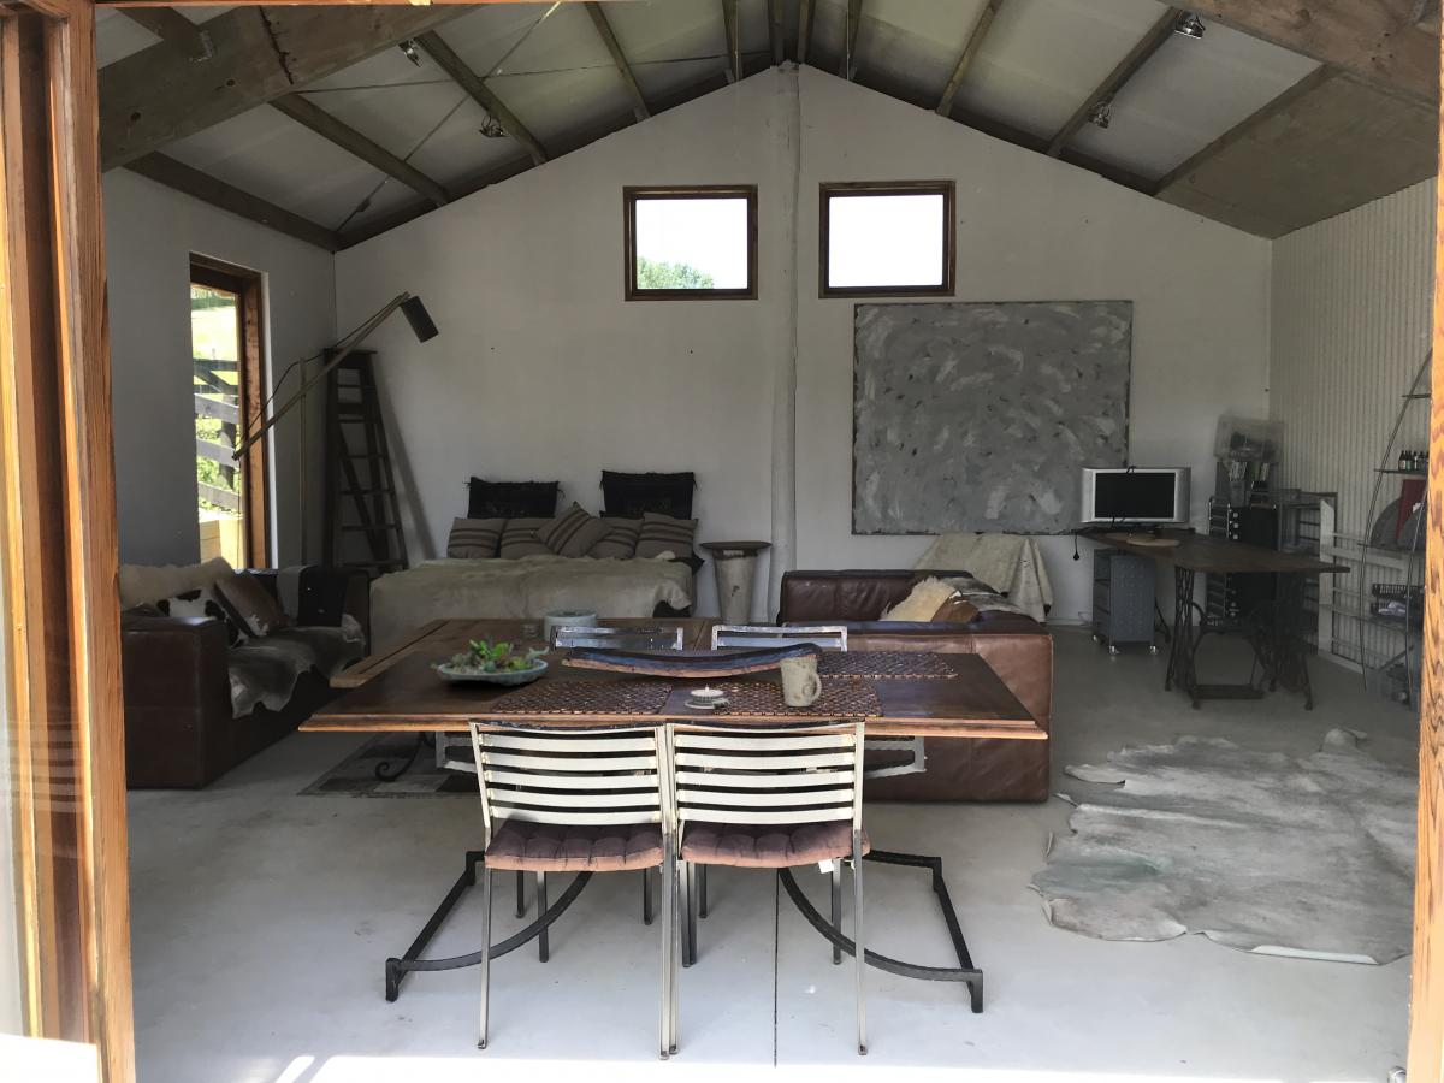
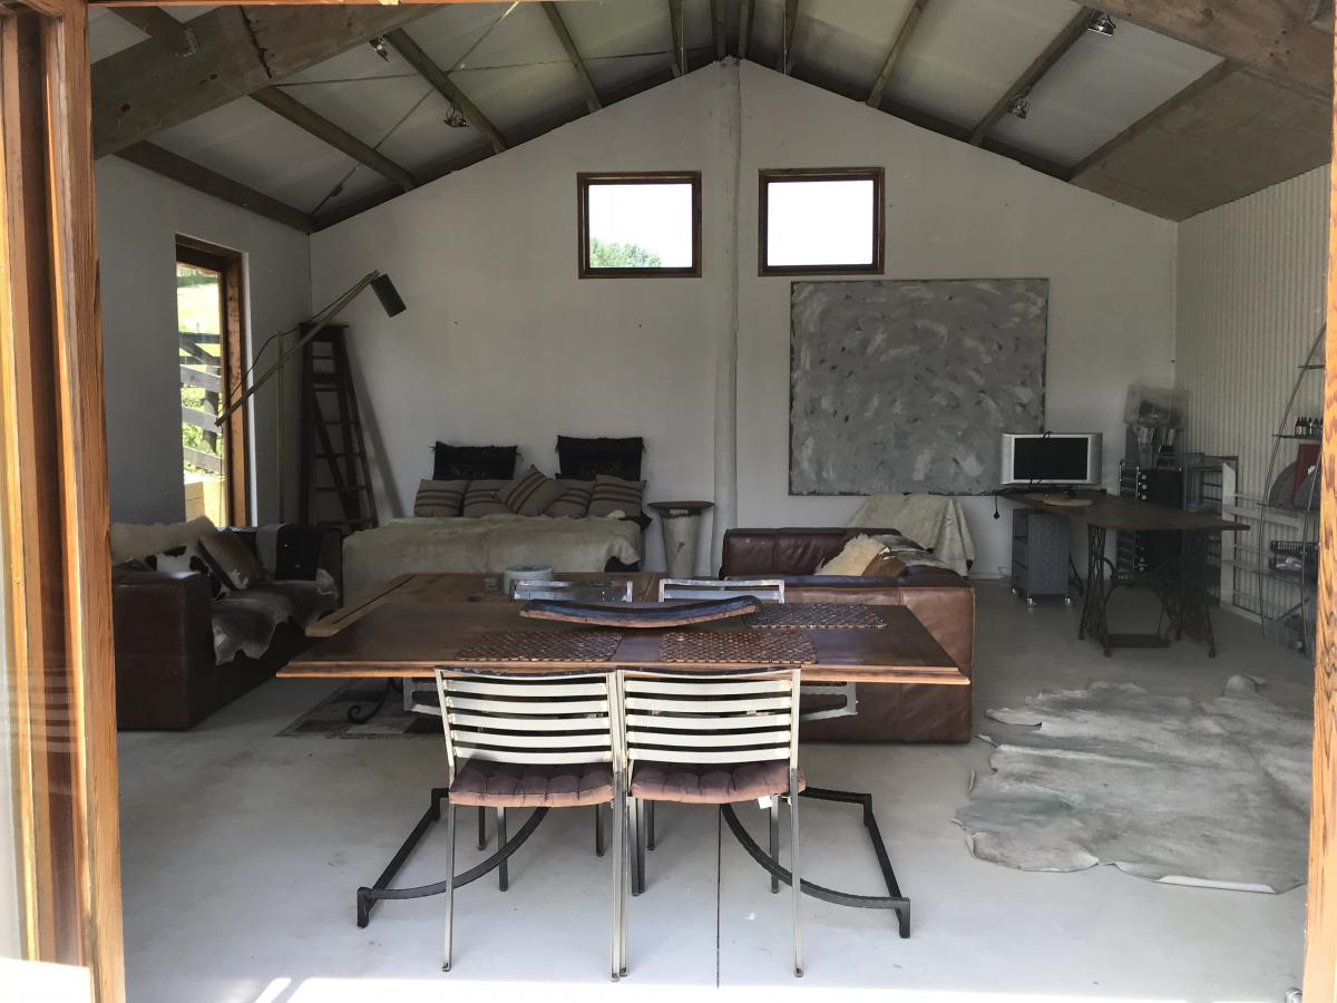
- mug (804, 683)
- architectural model (706, 693)
- succulent planter (492, 657)
